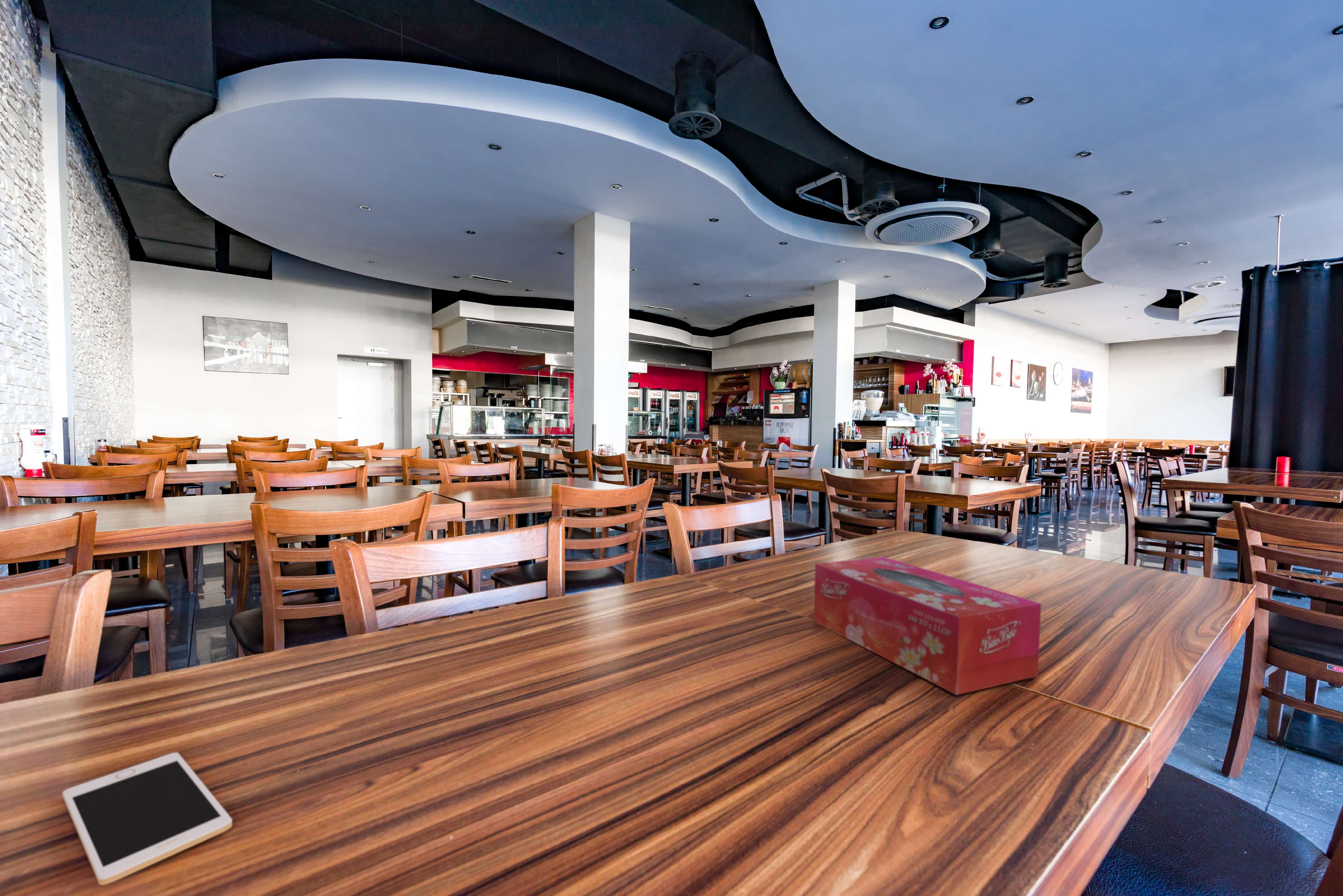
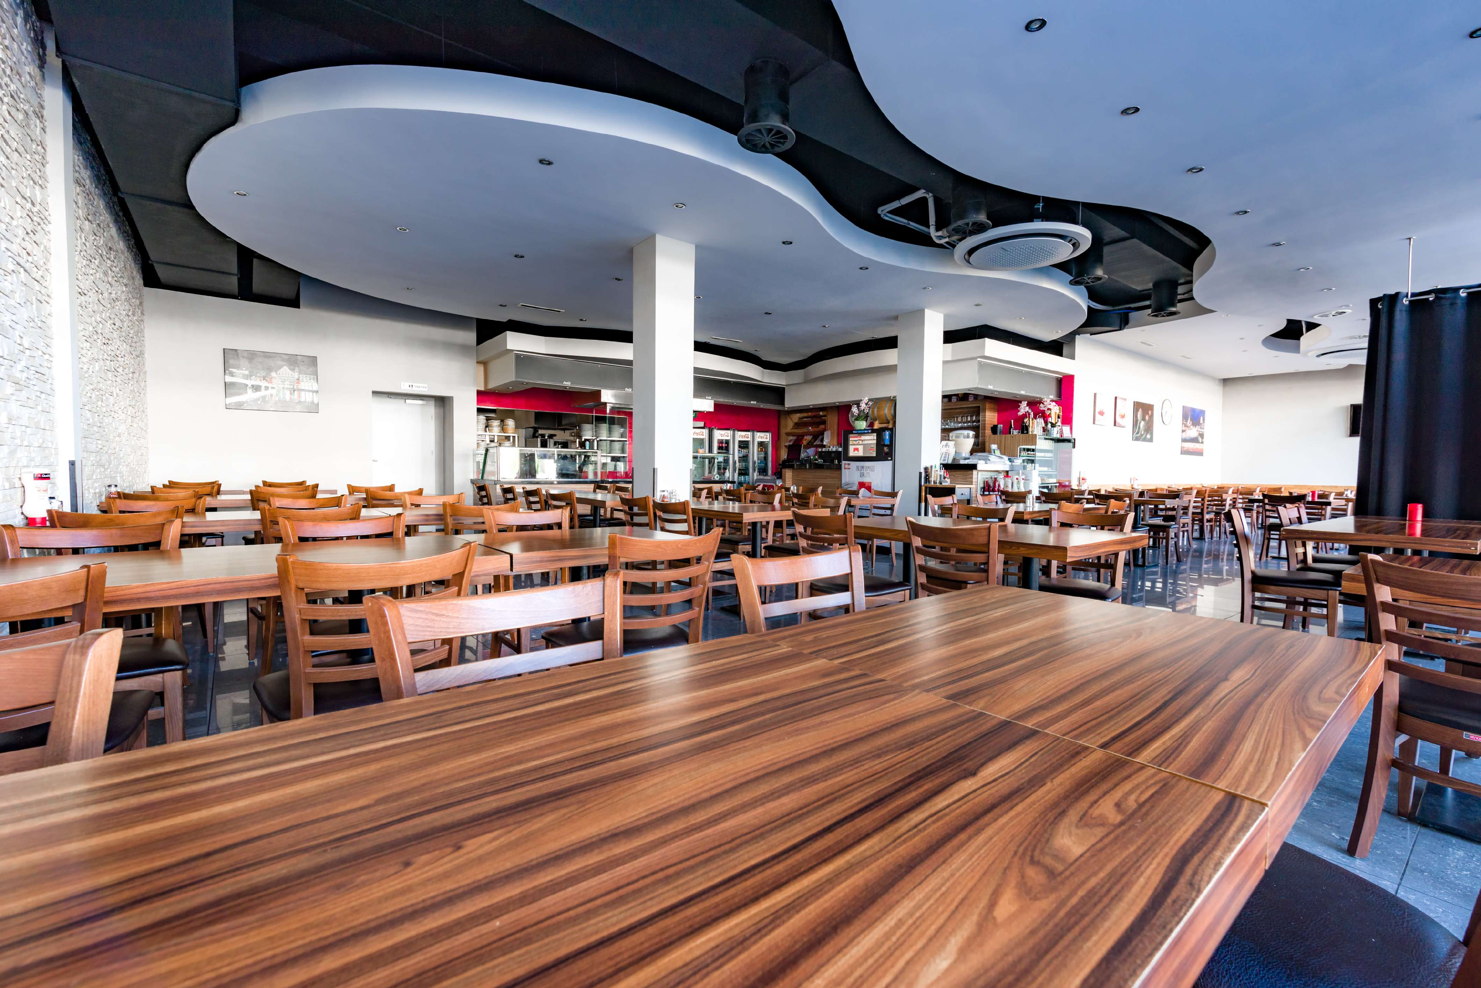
- cell phone (145, 808)
- tissue box (914, 613)
